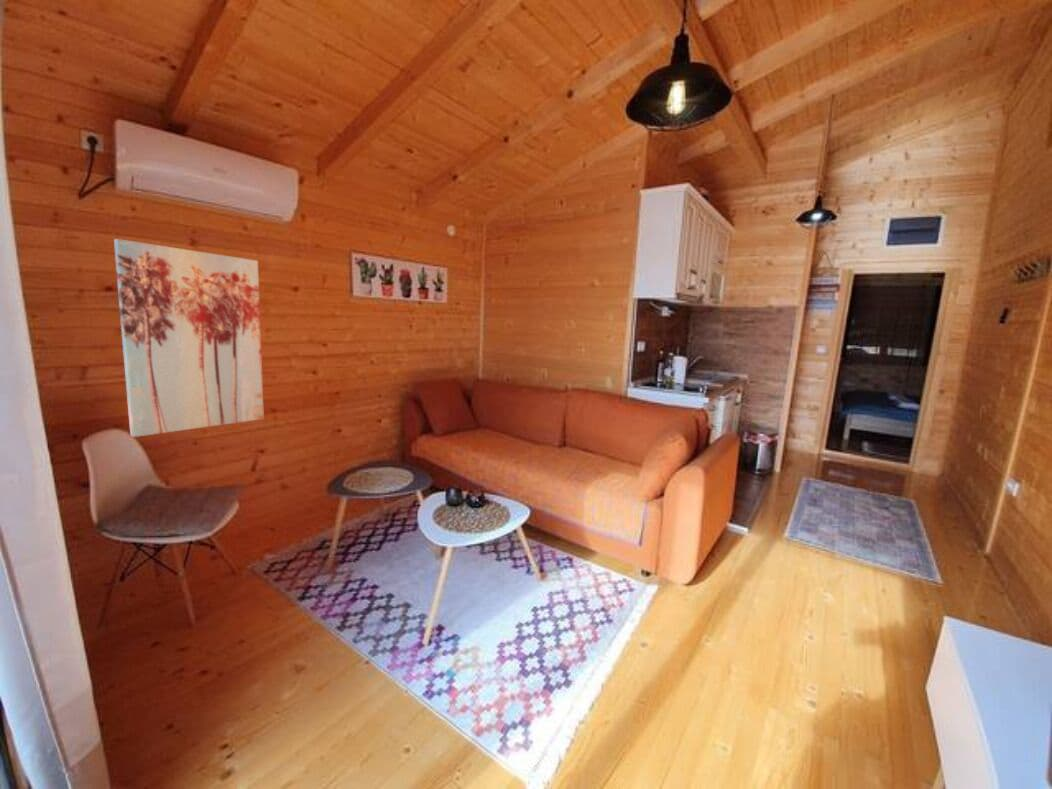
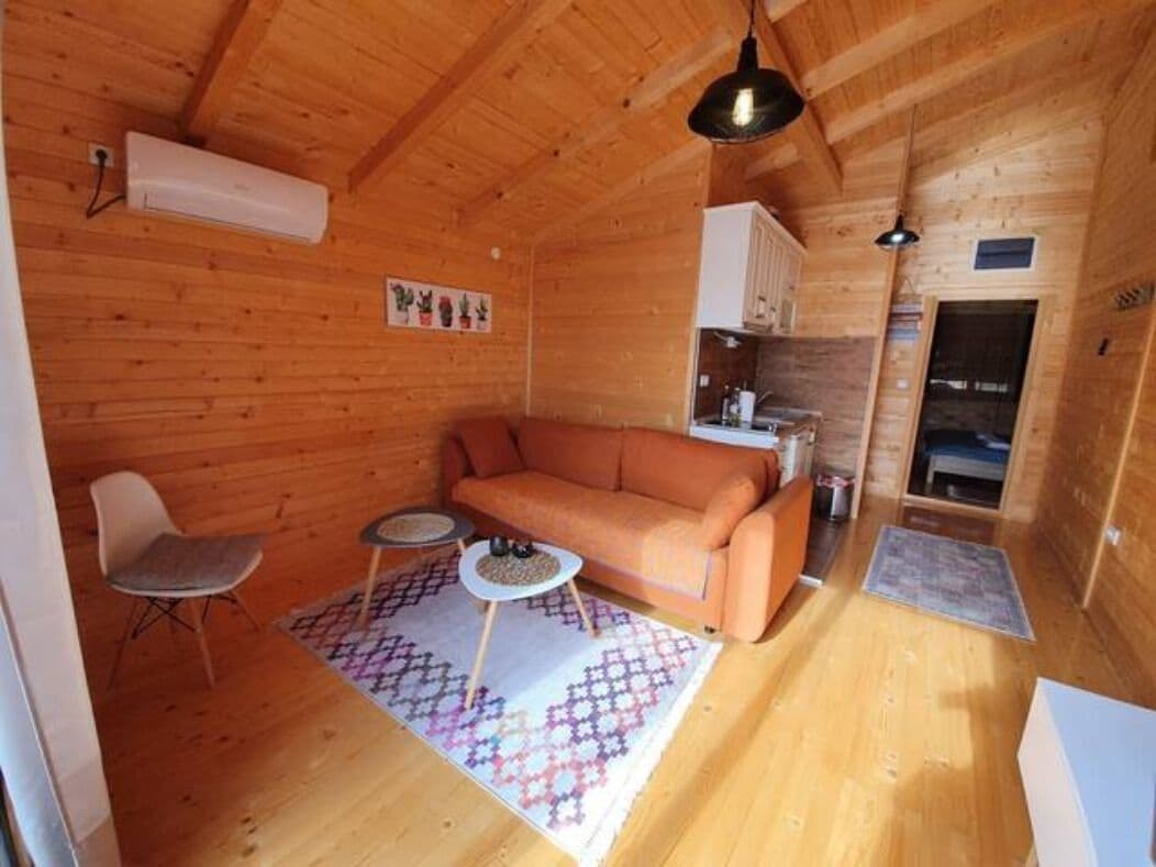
- wall art (199, 341)
